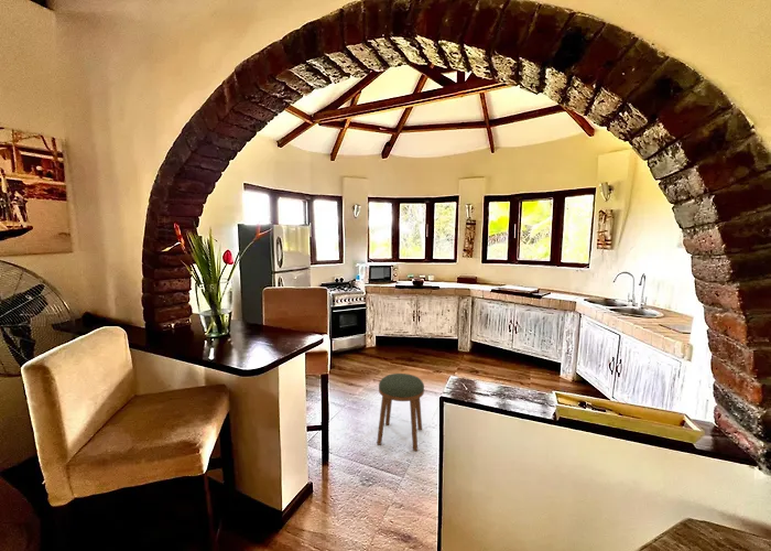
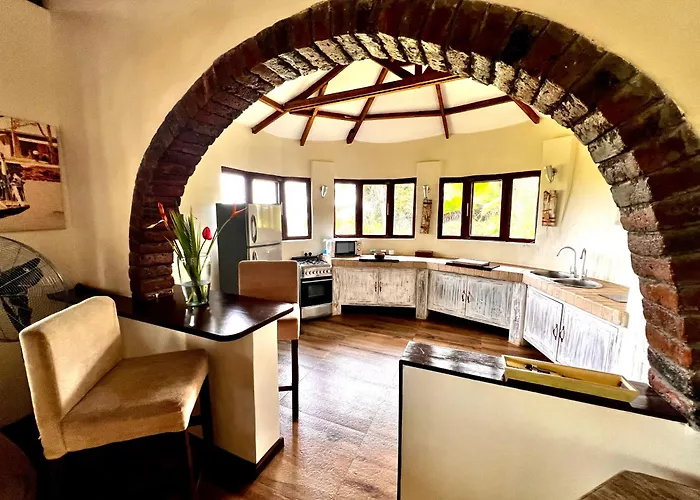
- stool (401, 400)
